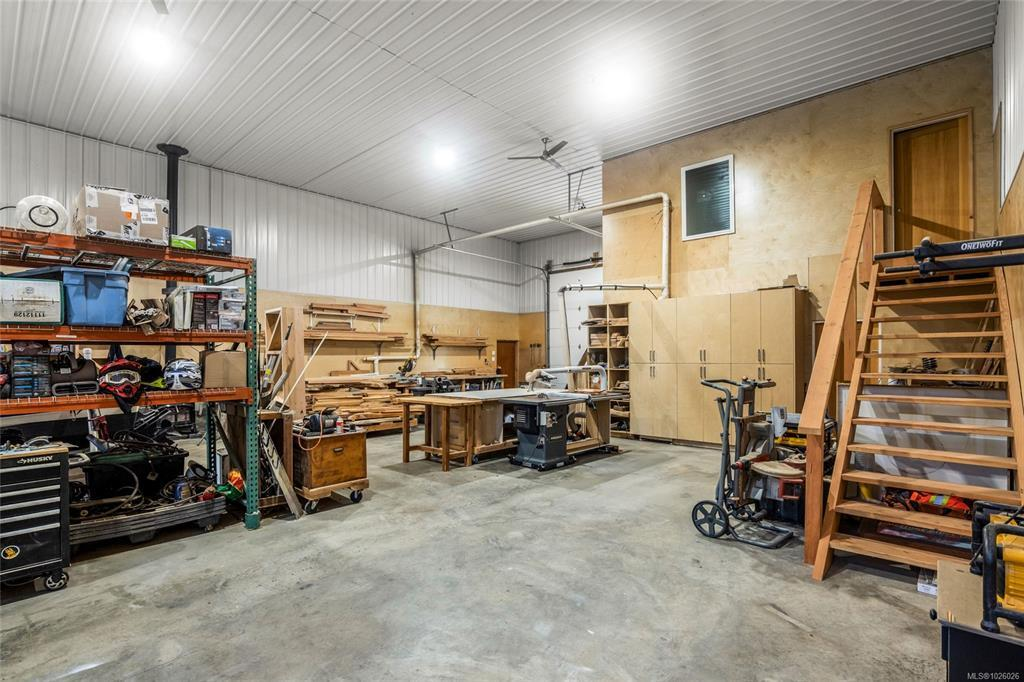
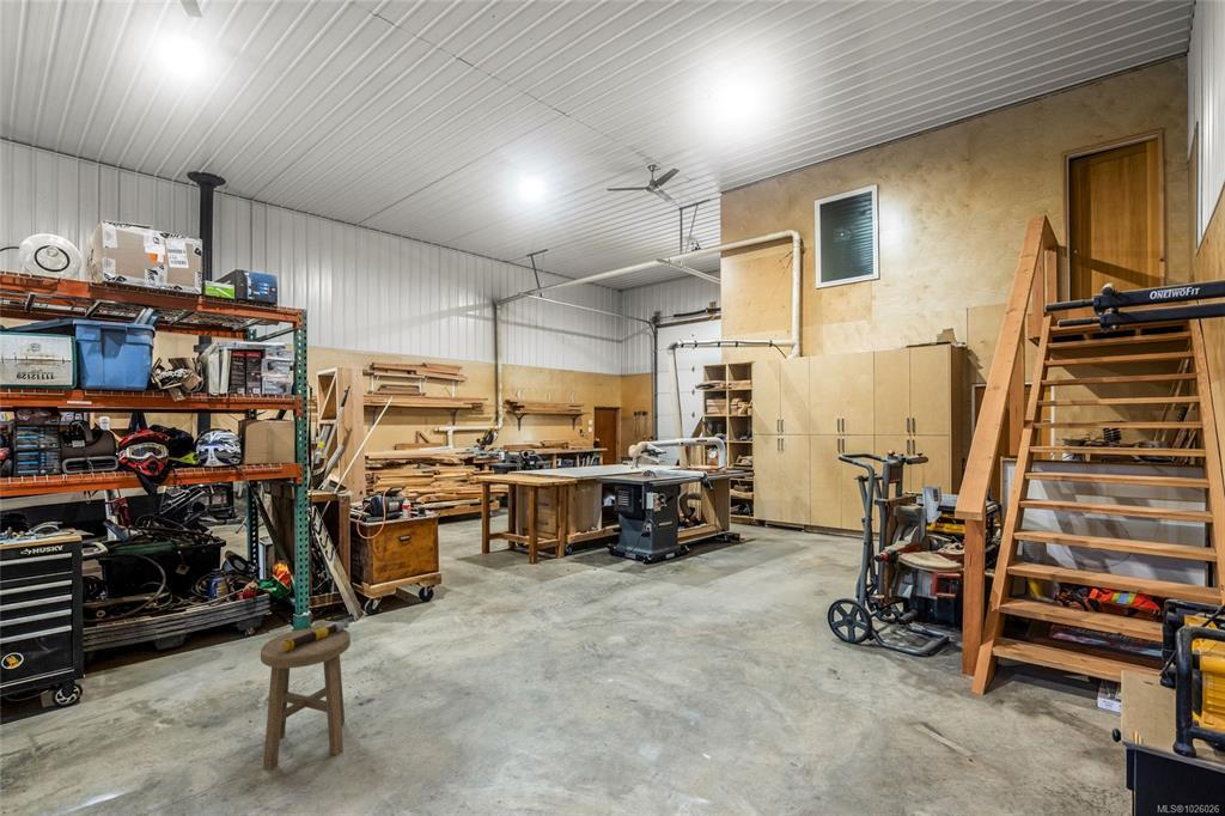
+ stool (304, 695)
+ tool (316, 633)
